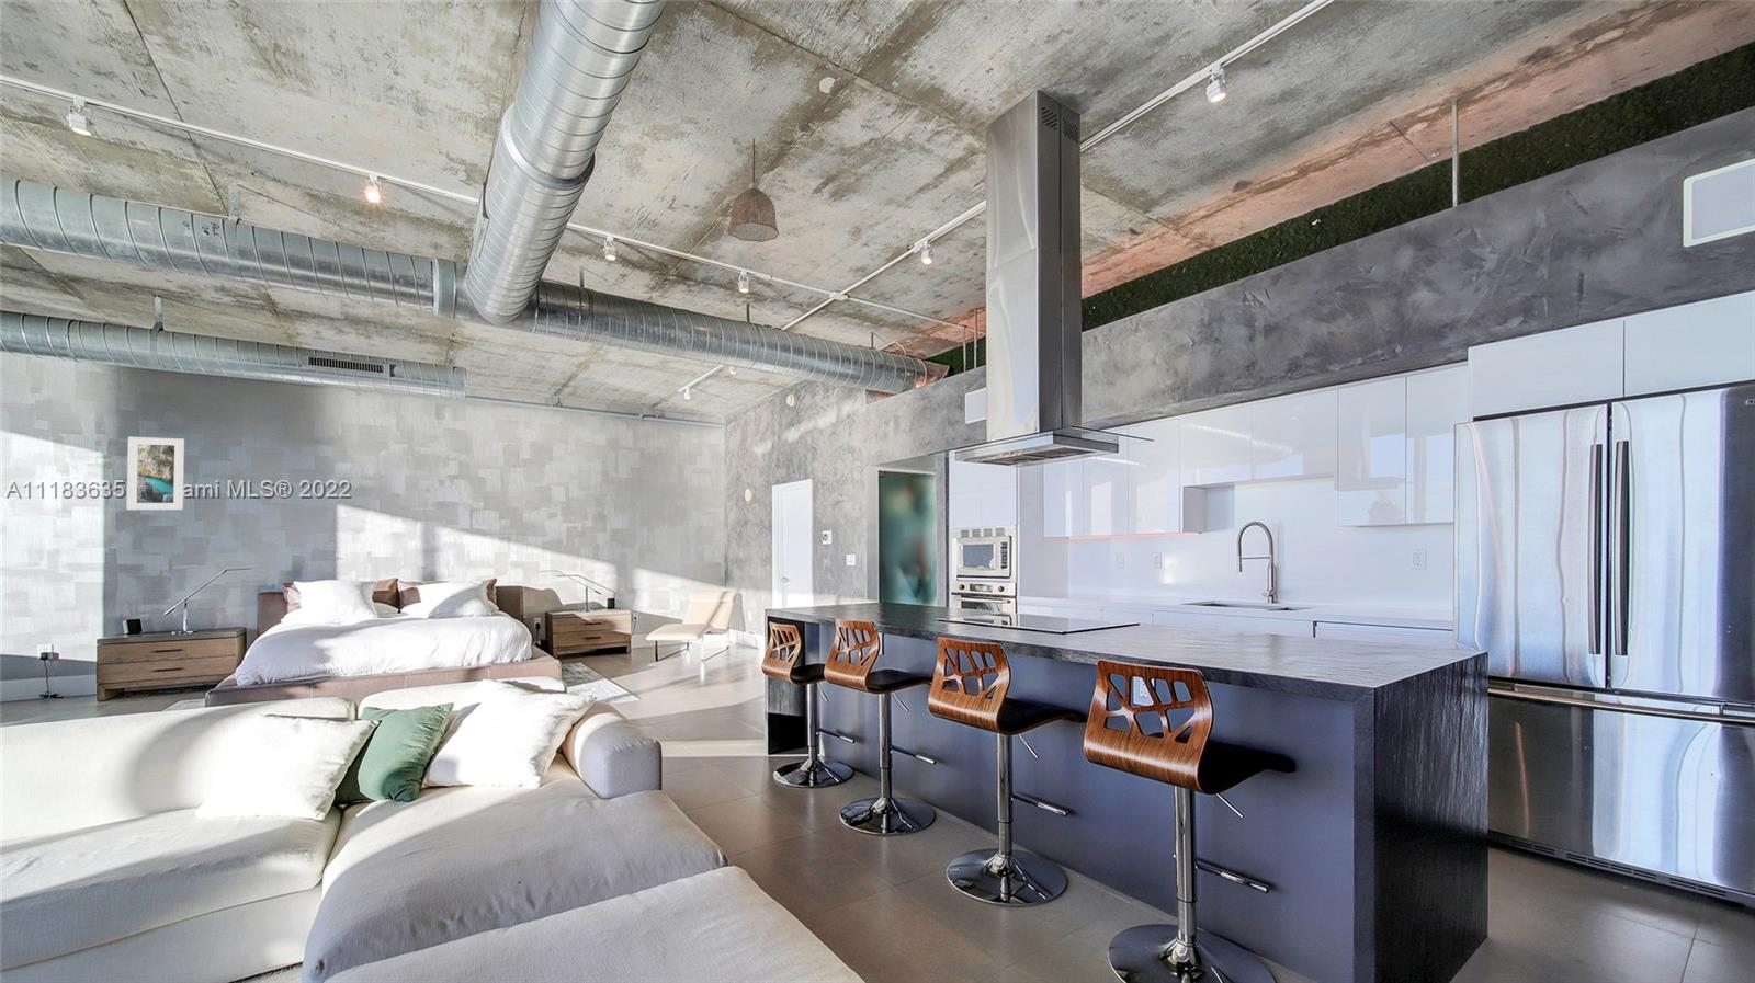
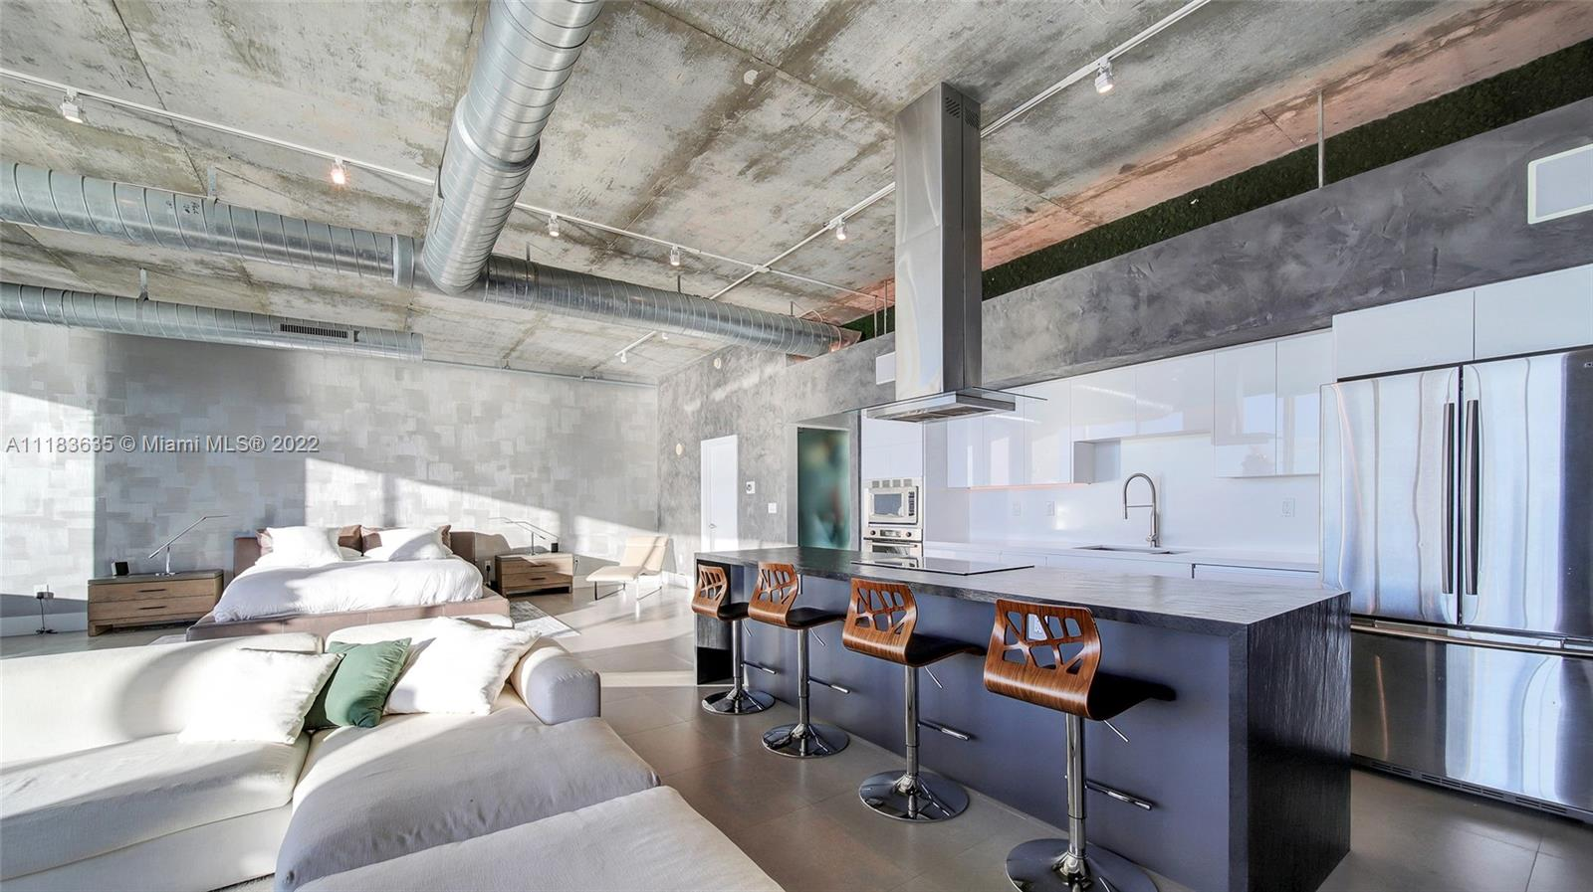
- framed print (155, 473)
- pendant lamp (753, 186)
